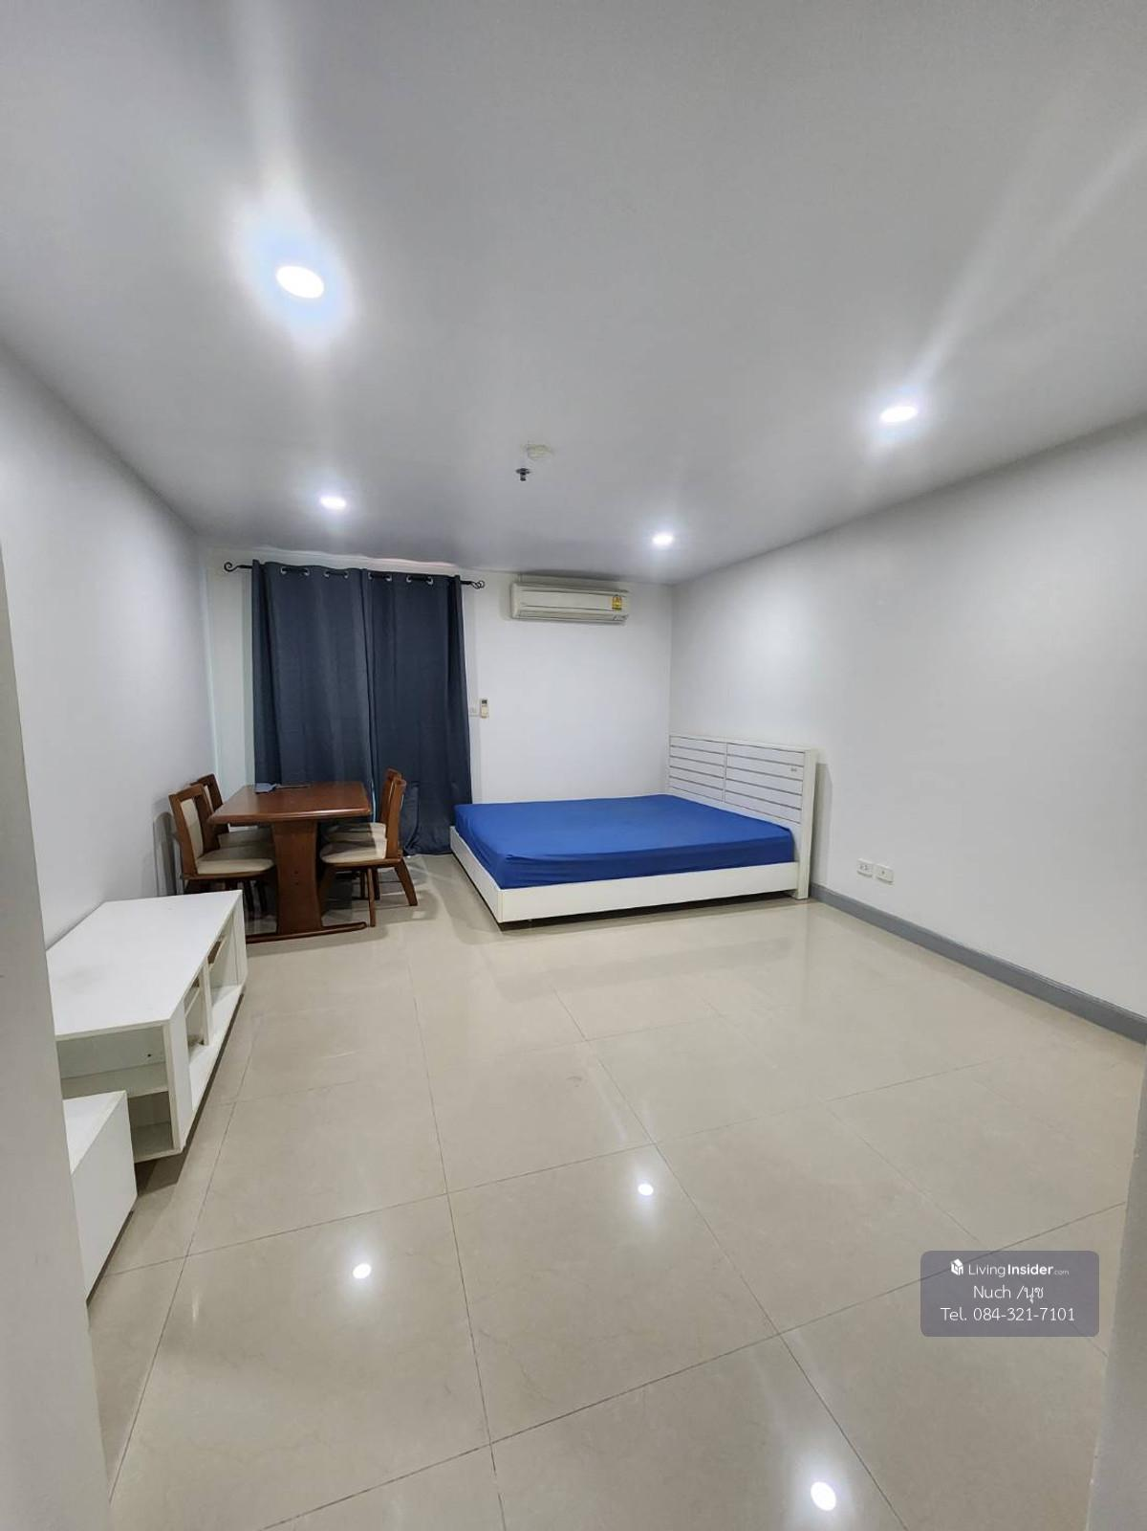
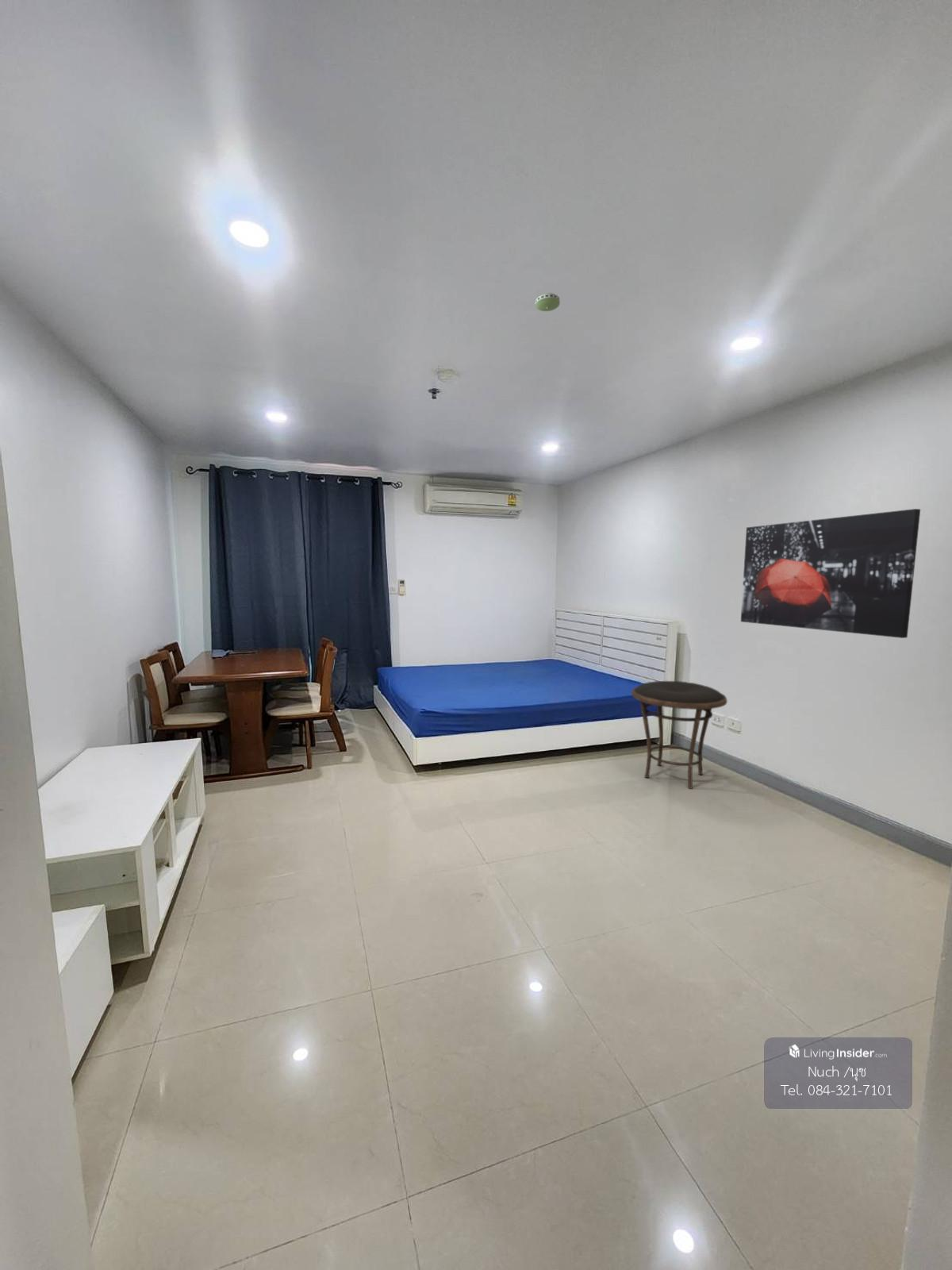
+ wall art (816, 575)
+ side table (676, 720)
+ smoke detector (547, 302)
